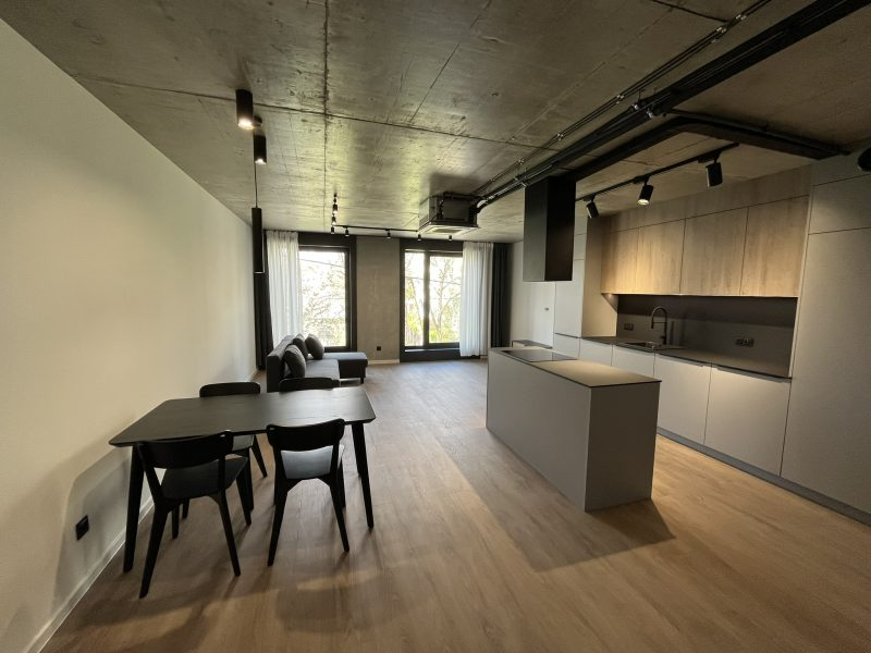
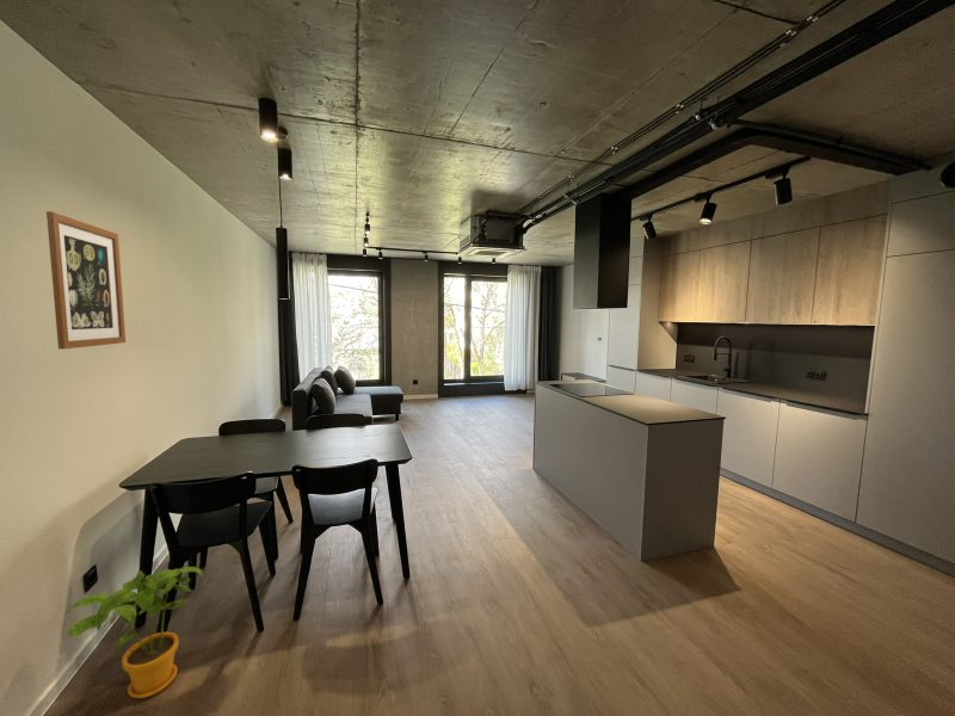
+ house plant (133, 622)
+ wall art (91, 285)
